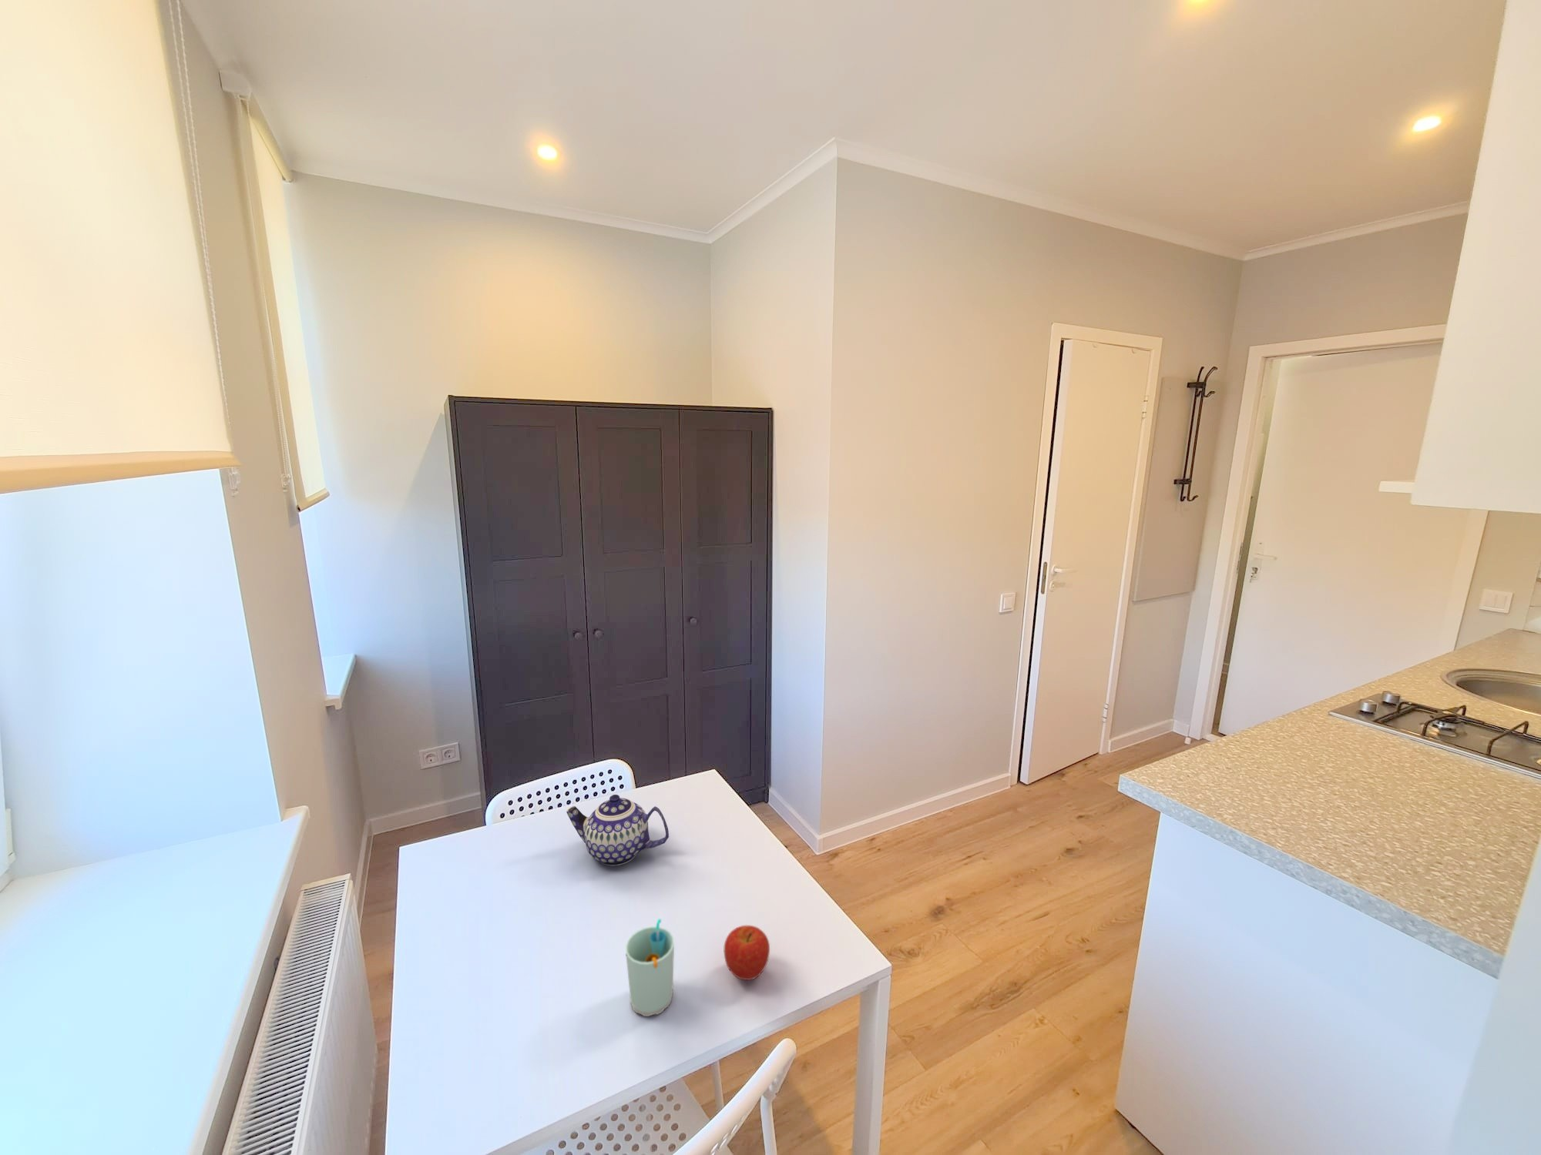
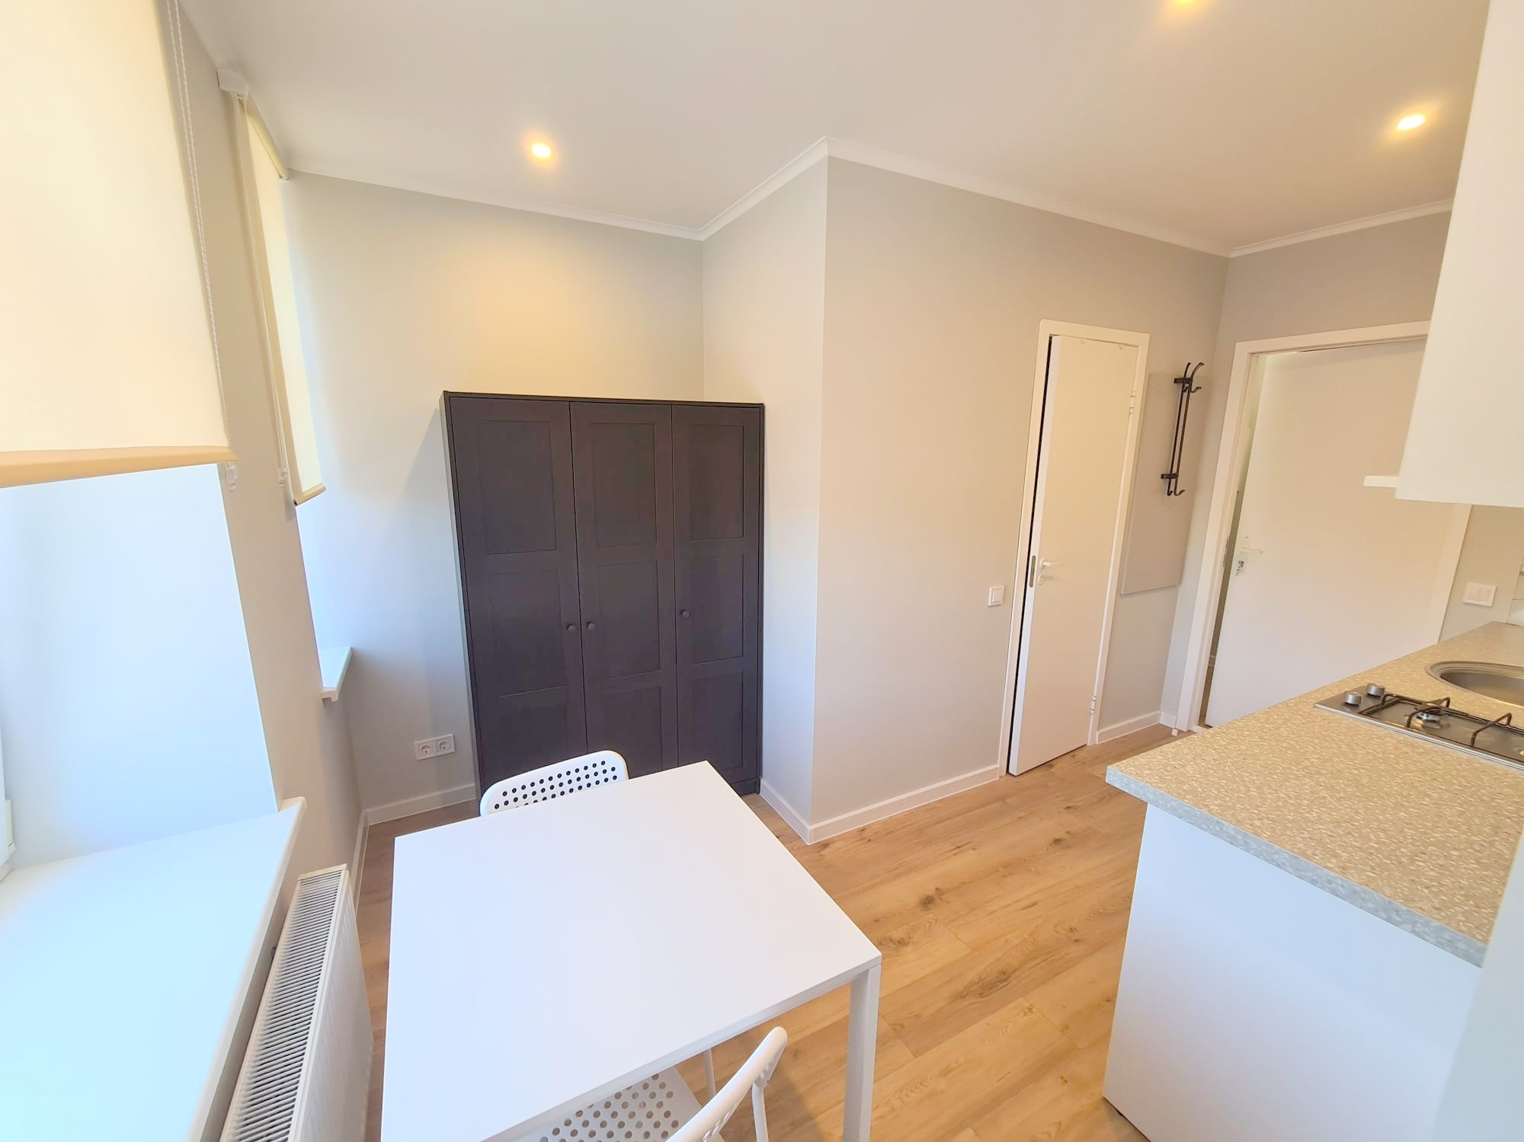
- cup (650, 967)
- fruit (746, 951)
- teapot (618, 824)
